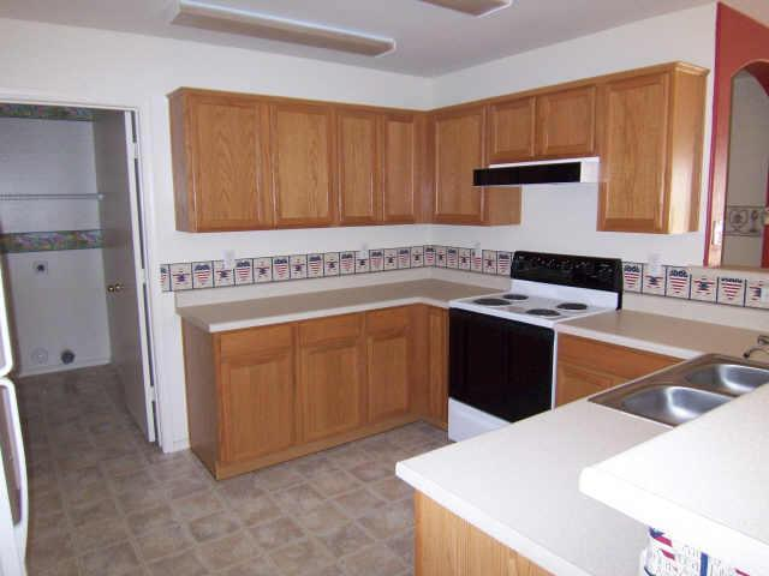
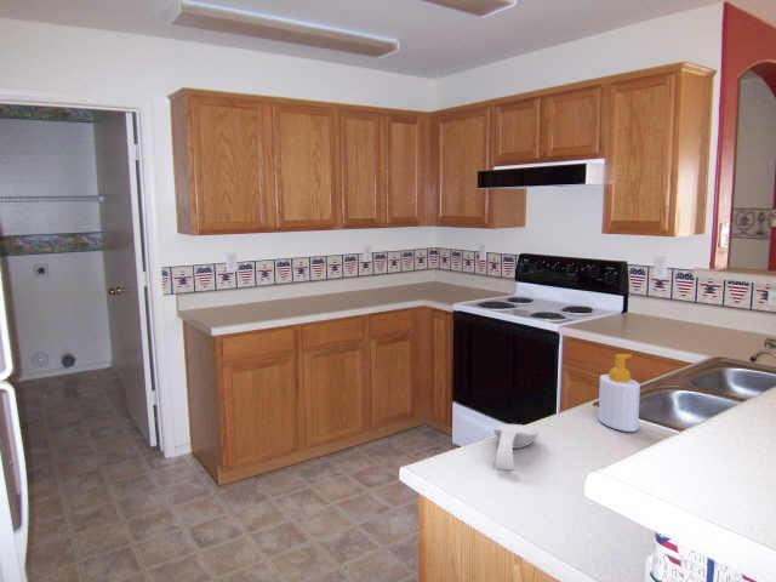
+ soap bottle (618, 389)
+ spoon rest (512, 438)
